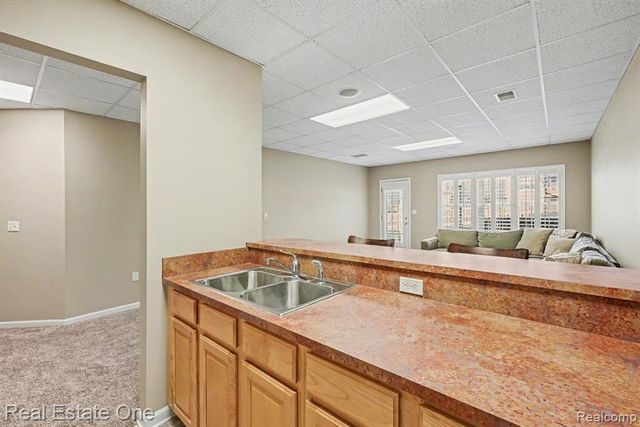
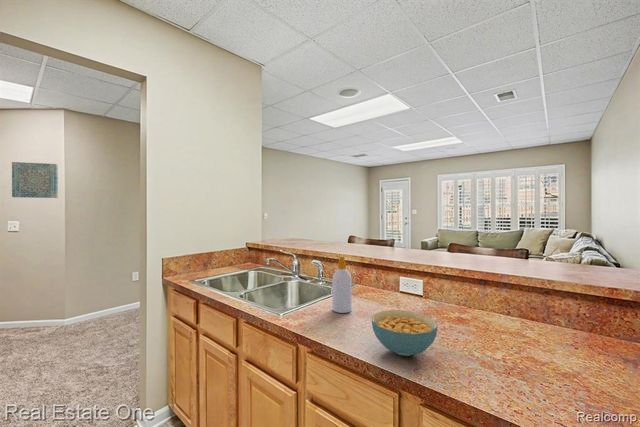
+ soap bottle (341, 283)
+ wall art (35, 180)
+ cereal bowl (403, 336)
